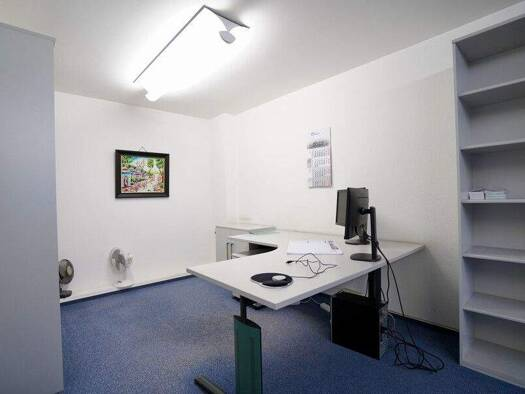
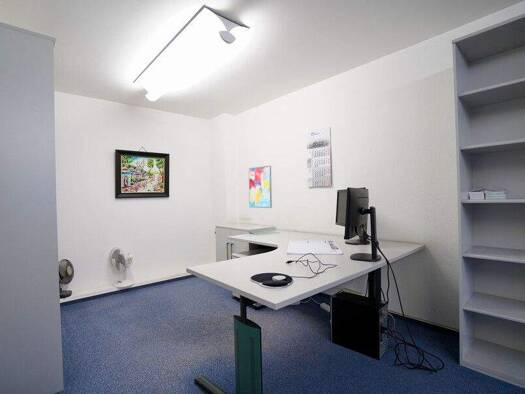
+ wall art (259, 187)
